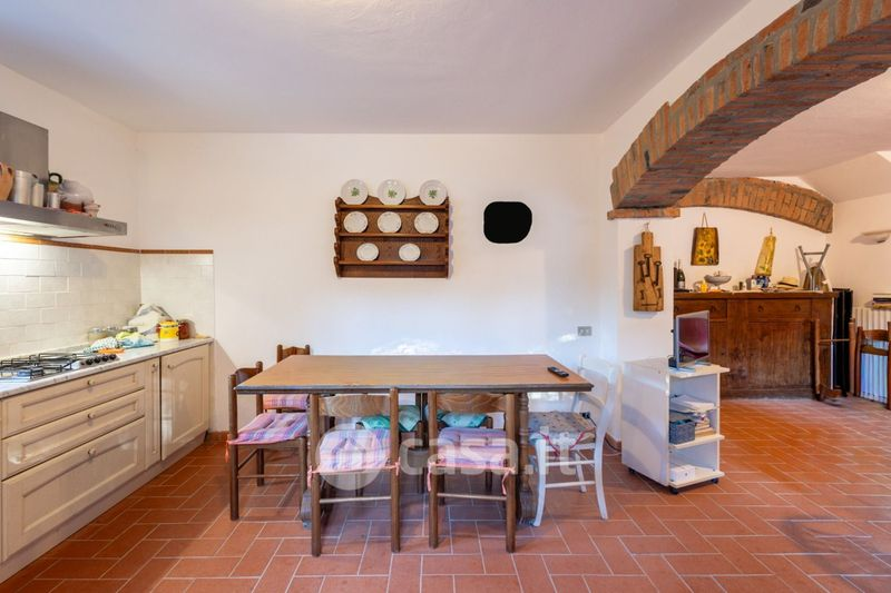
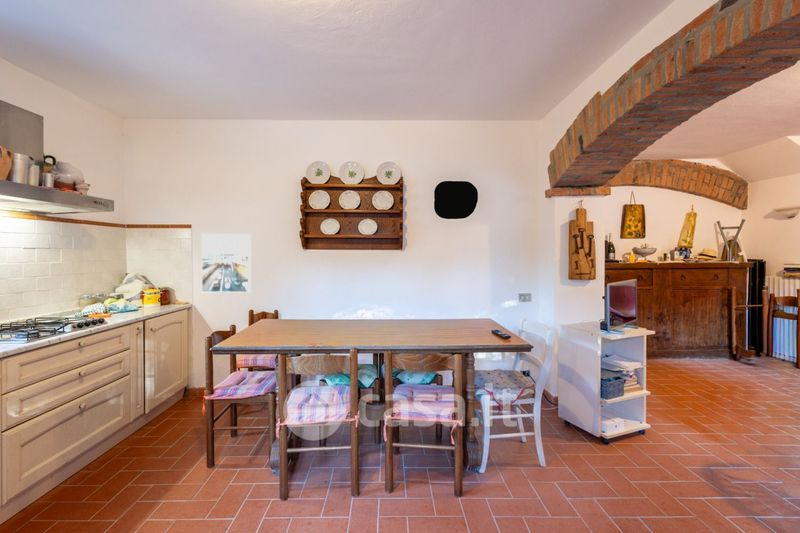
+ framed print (226, 263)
